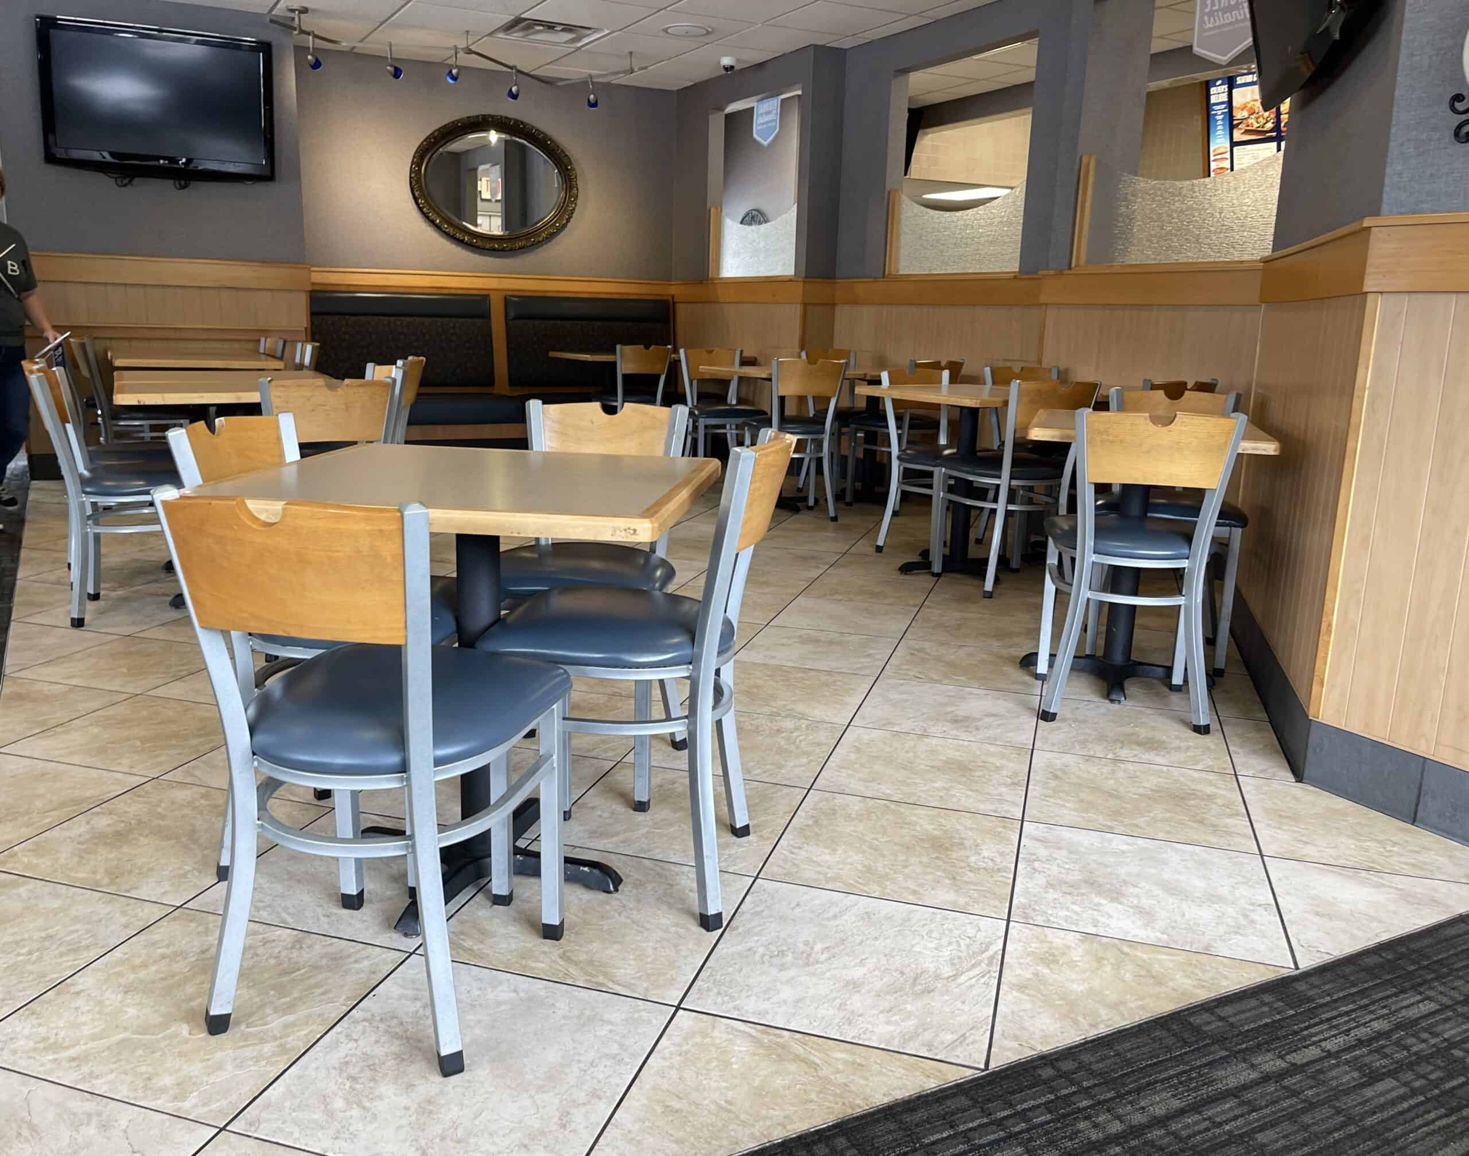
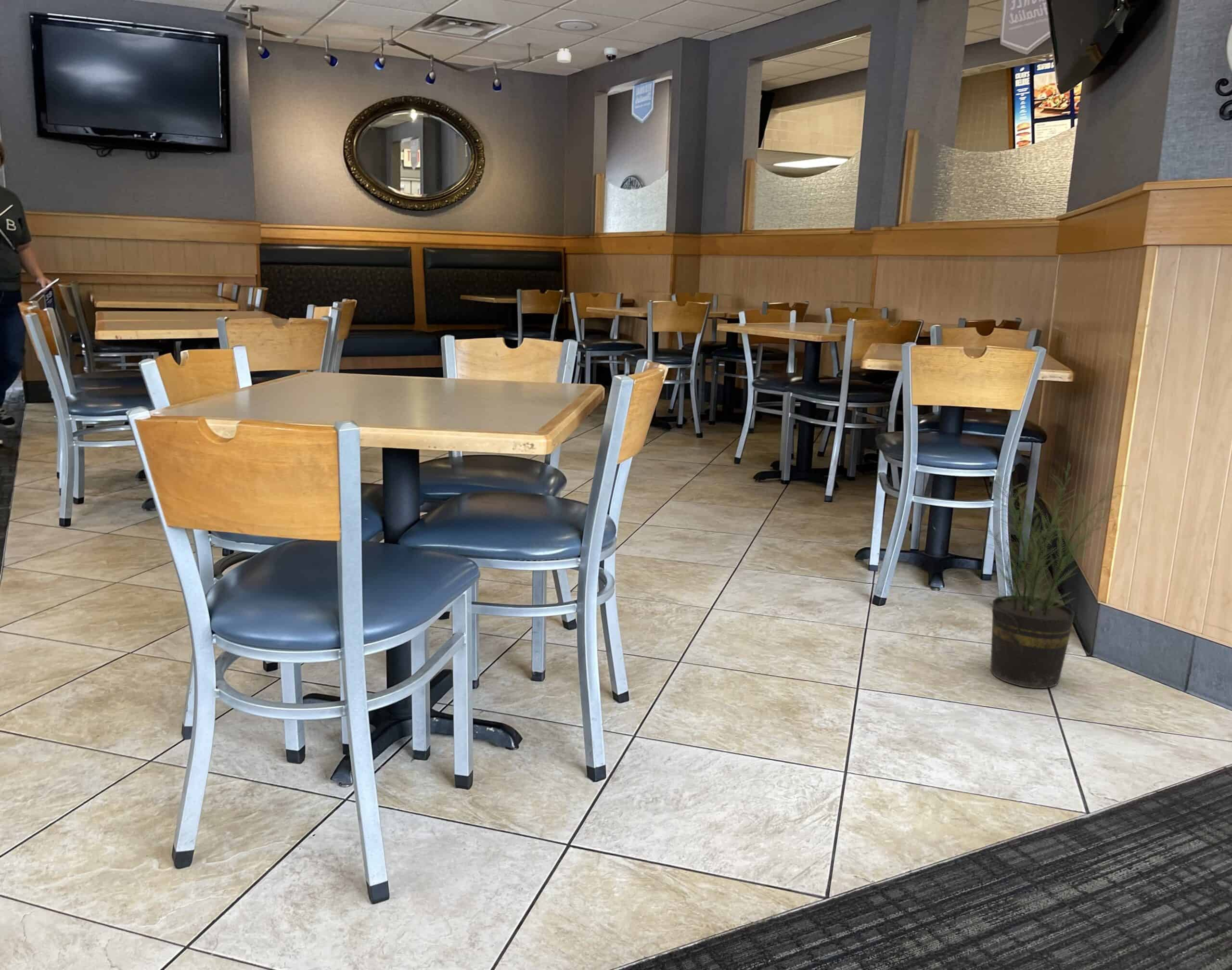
+ potted plant (1046, 574)
+ smoke detector (564, 55)
